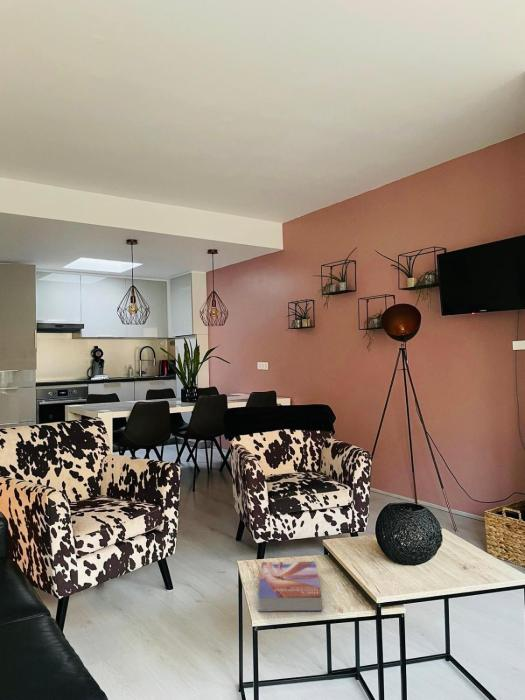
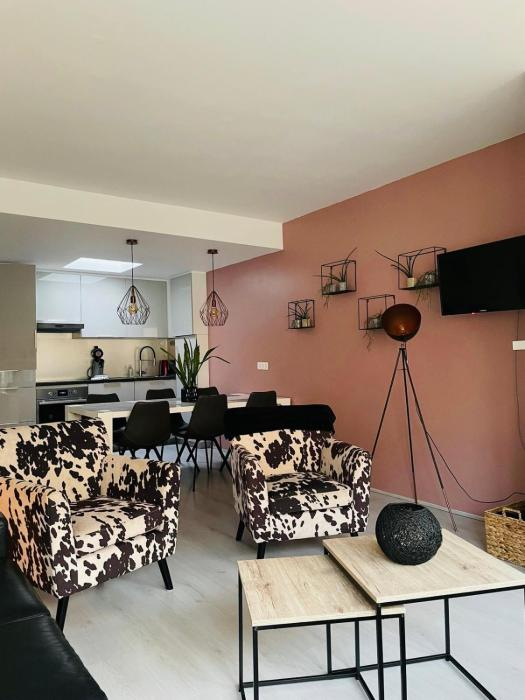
- textbook (289, 584)
